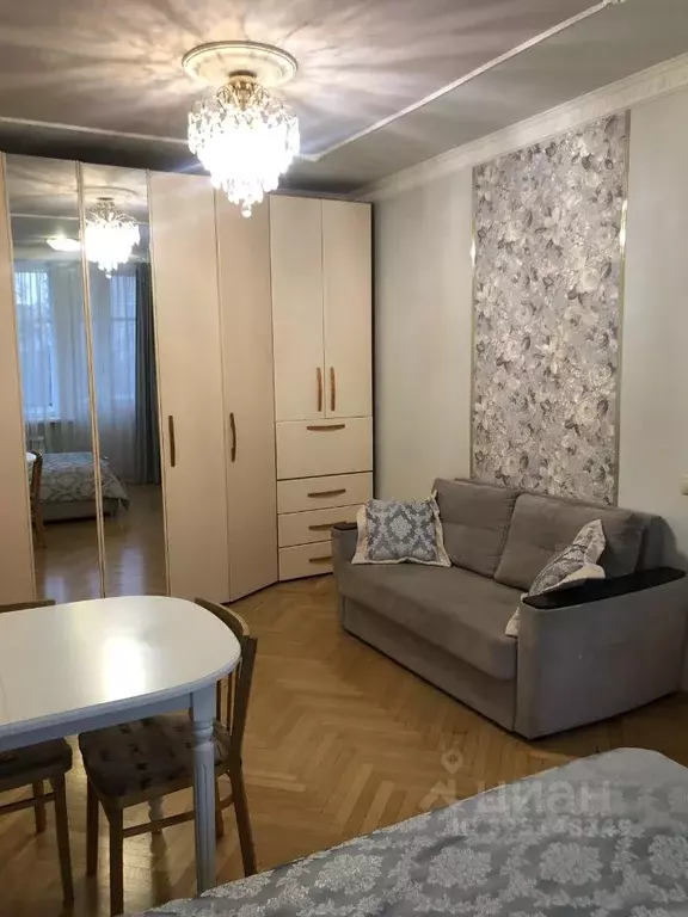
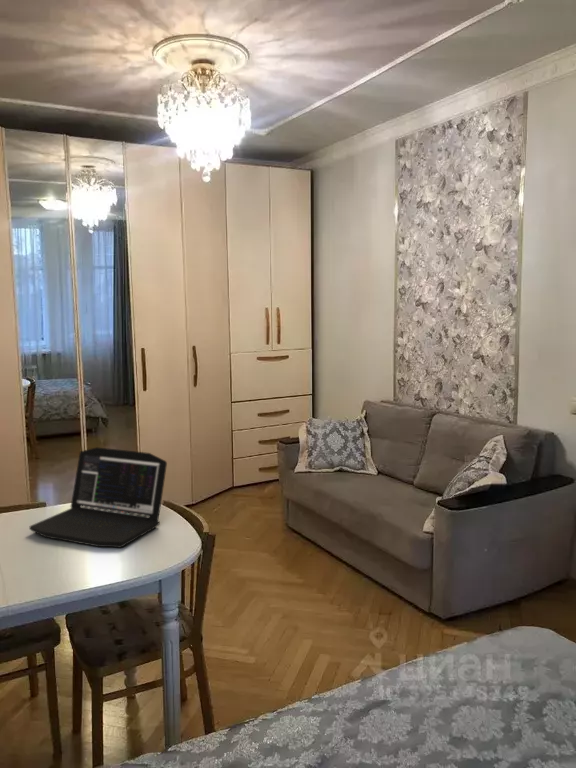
+ laptop (97, 494)
